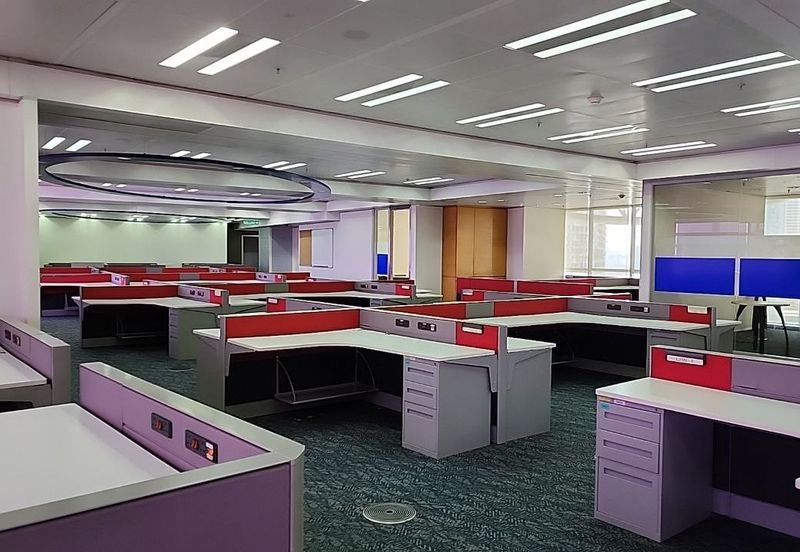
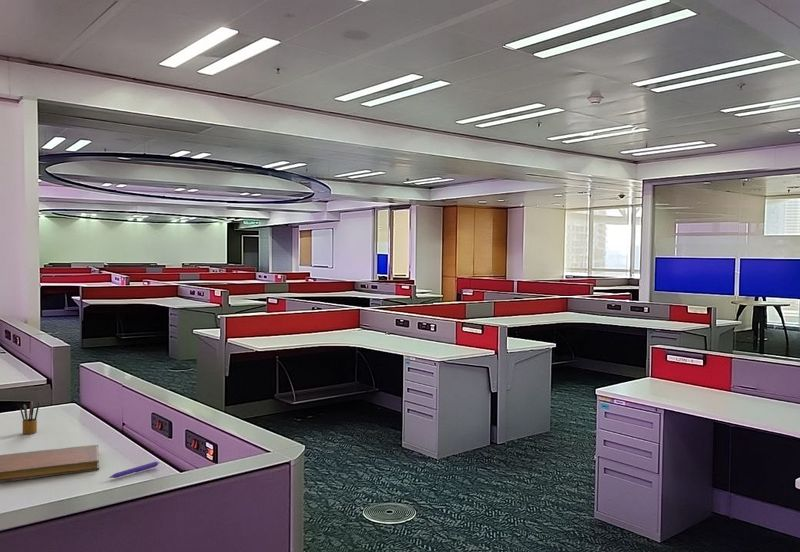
+ pencil box (30, 416)
+ pen (134, 469)
+ notebook (48, 461)
